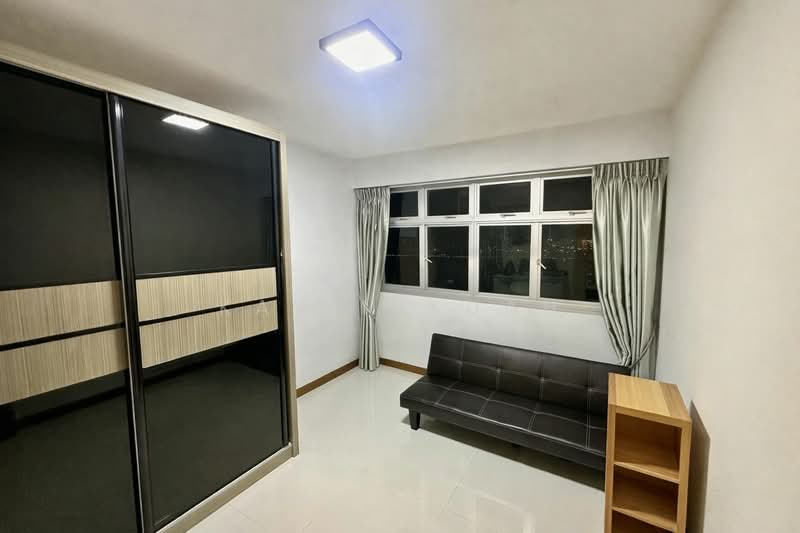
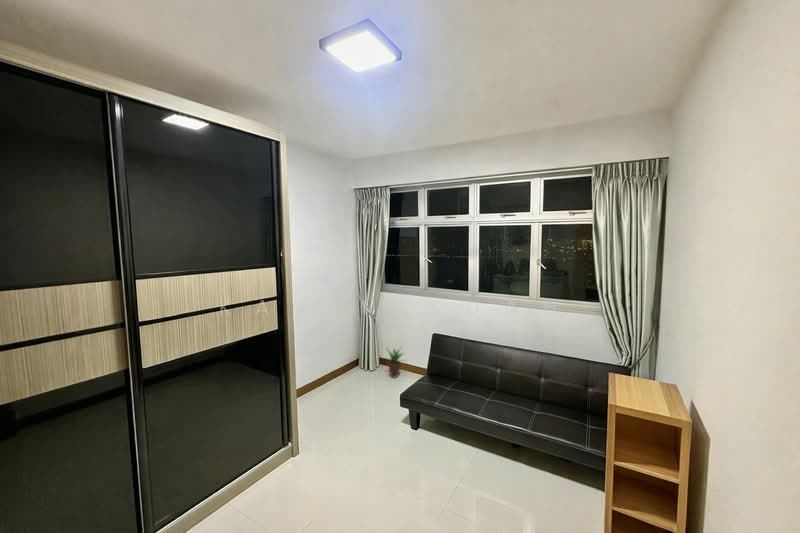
+ potted plant (396, 360)
